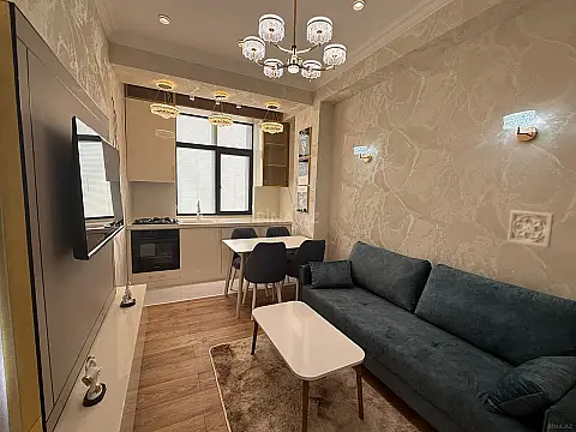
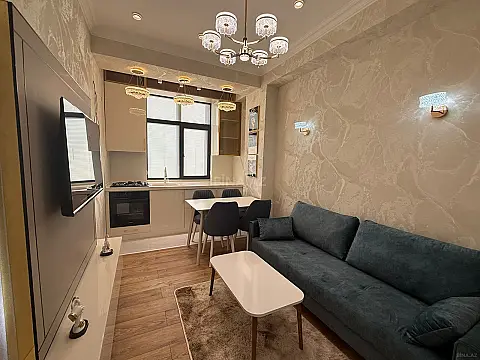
- wall ornament (529, 227)
